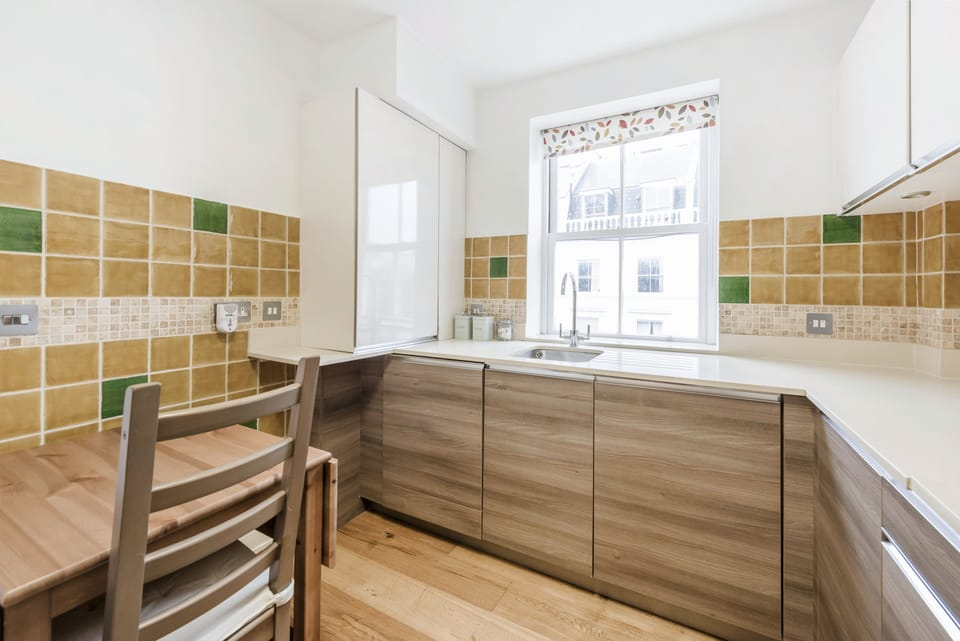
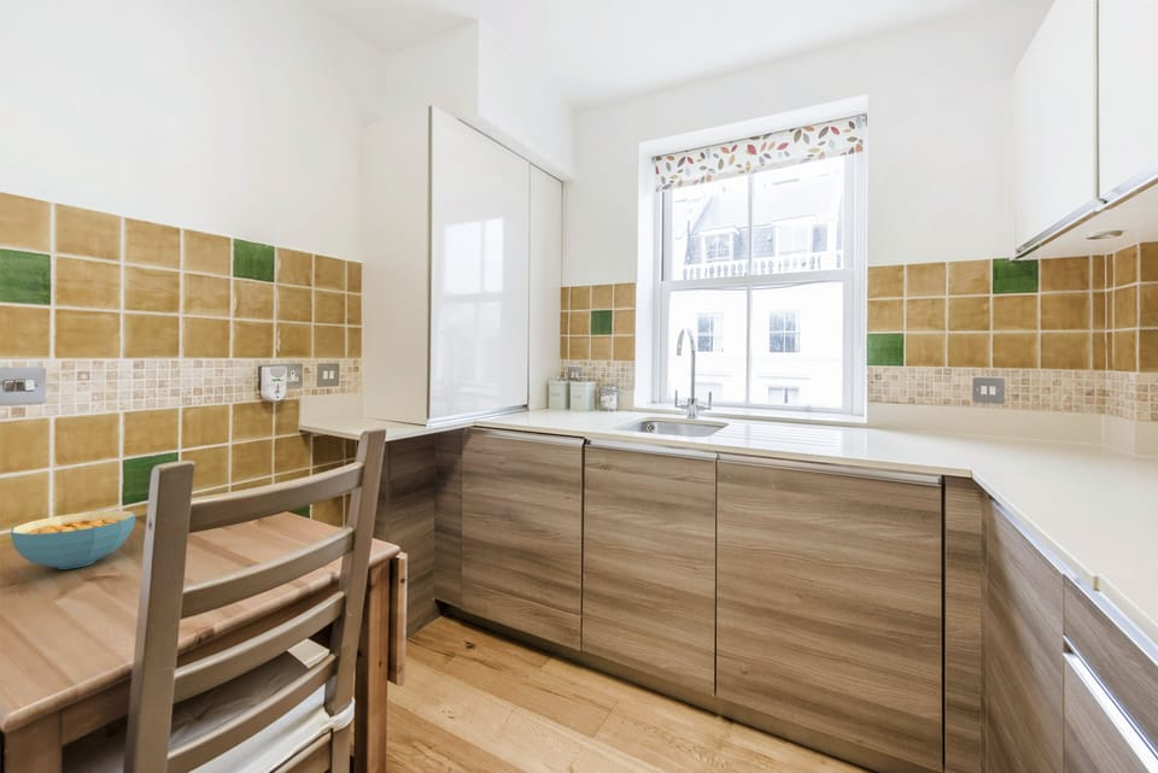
+ cereal bowl (76, 543)
